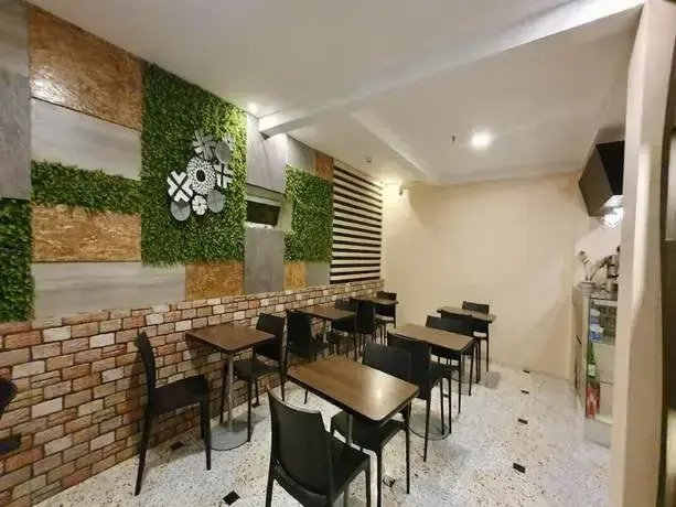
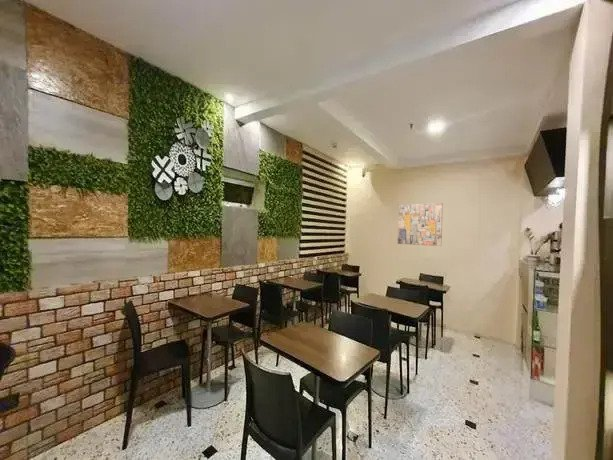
+ wall art (419, 224)
